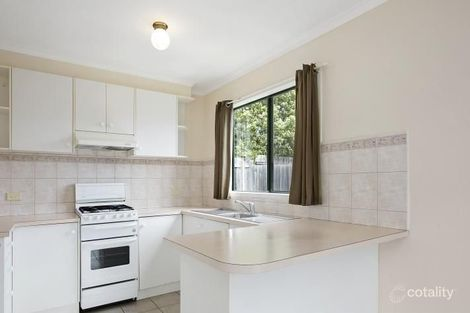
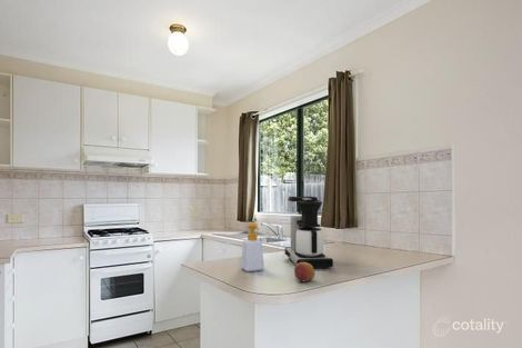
+ coffee maker (307, 229)
+ fruit (304, 271)
+ soap bottle (253, 247)
